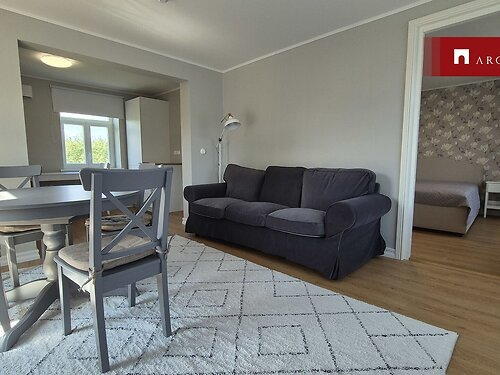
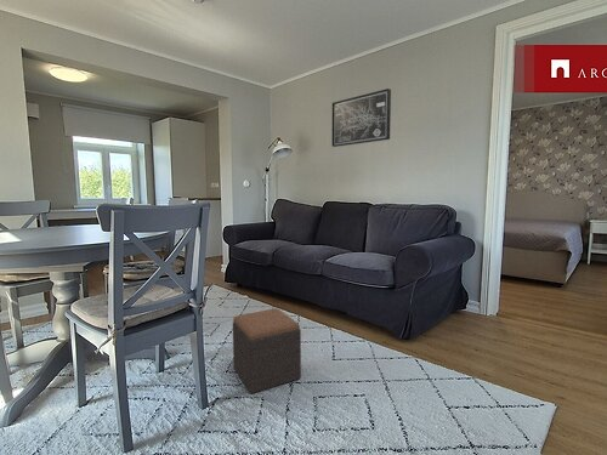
+ footstool (266, 345)
+ wall art (359, 119)
